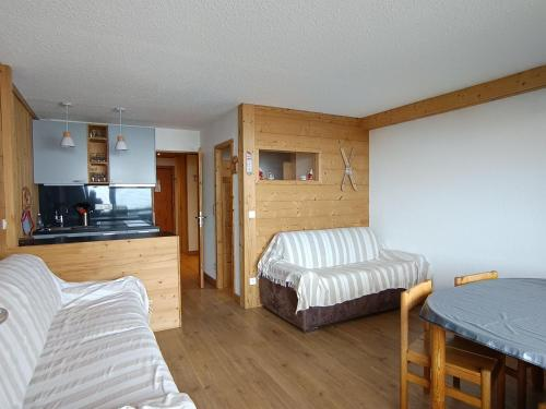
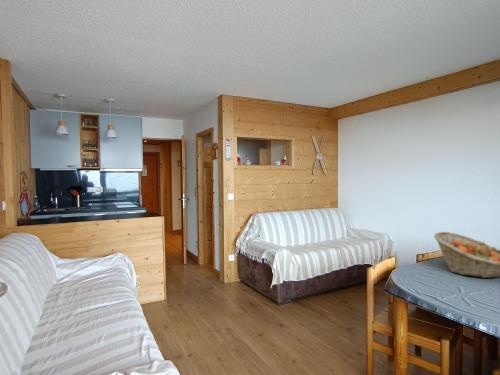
+ fruit basket (470, 253)
